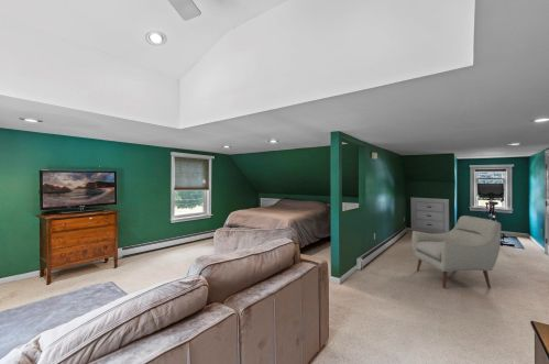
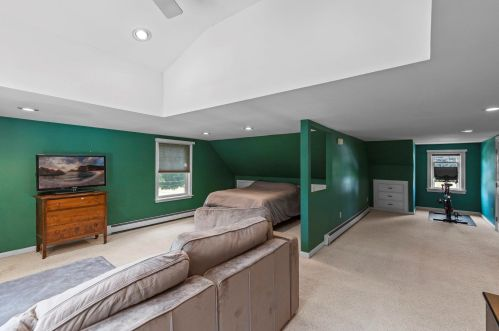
- chair (453, 247)
